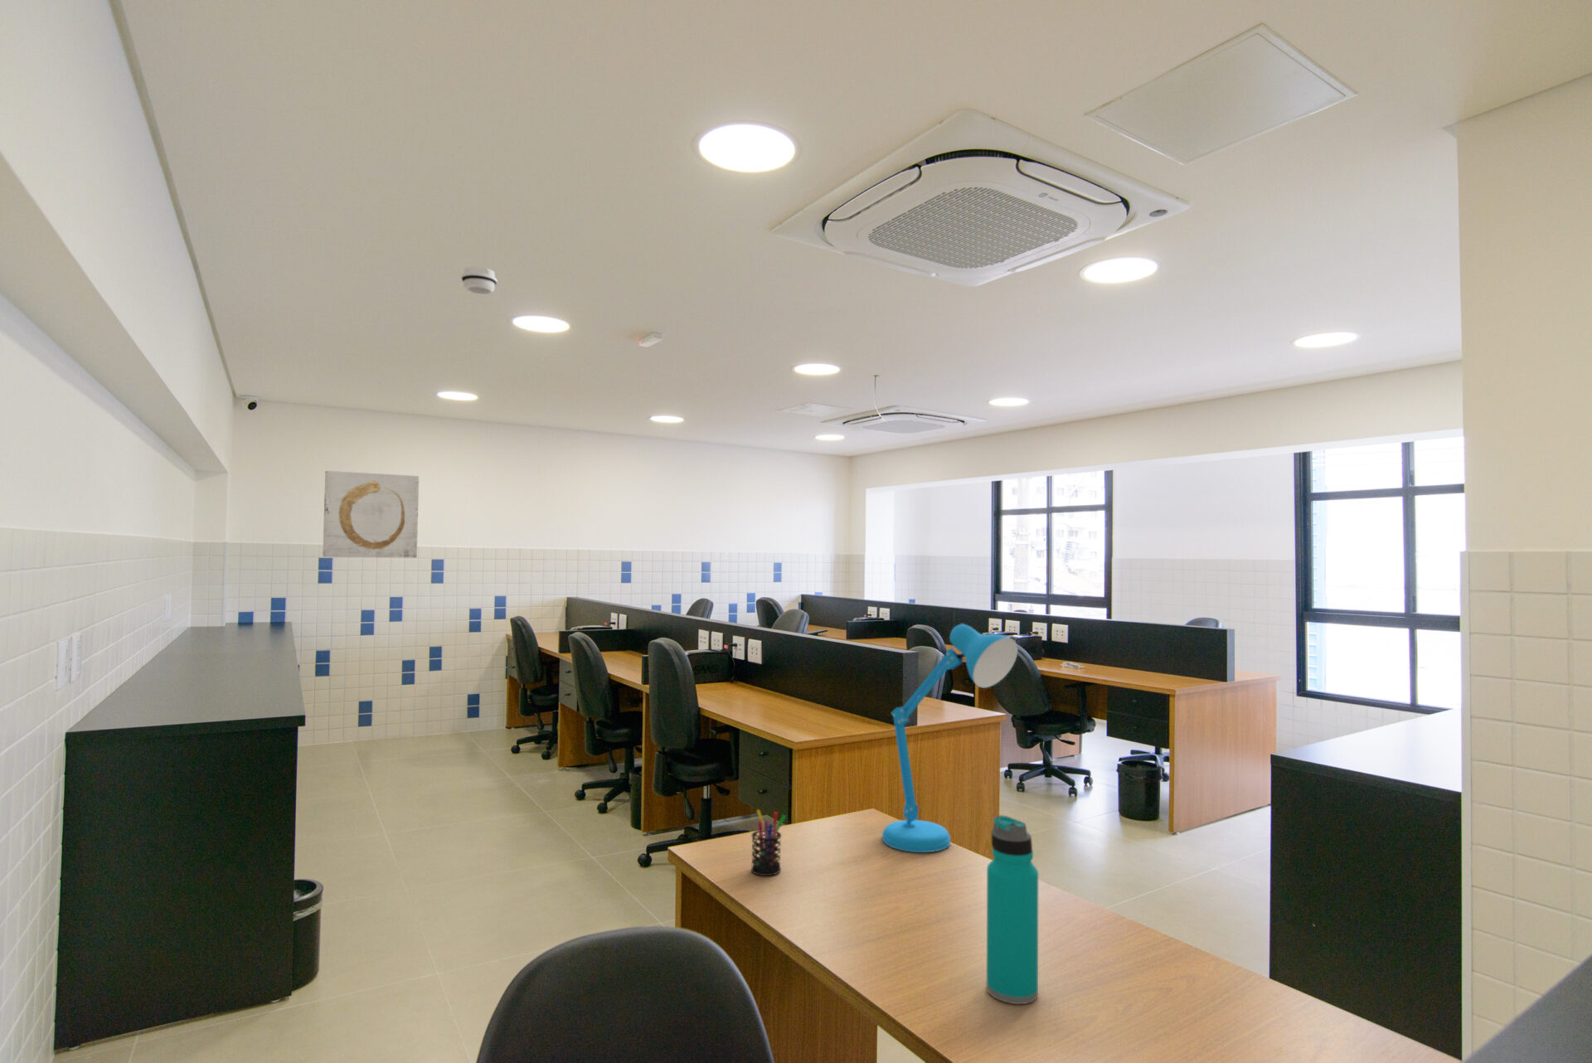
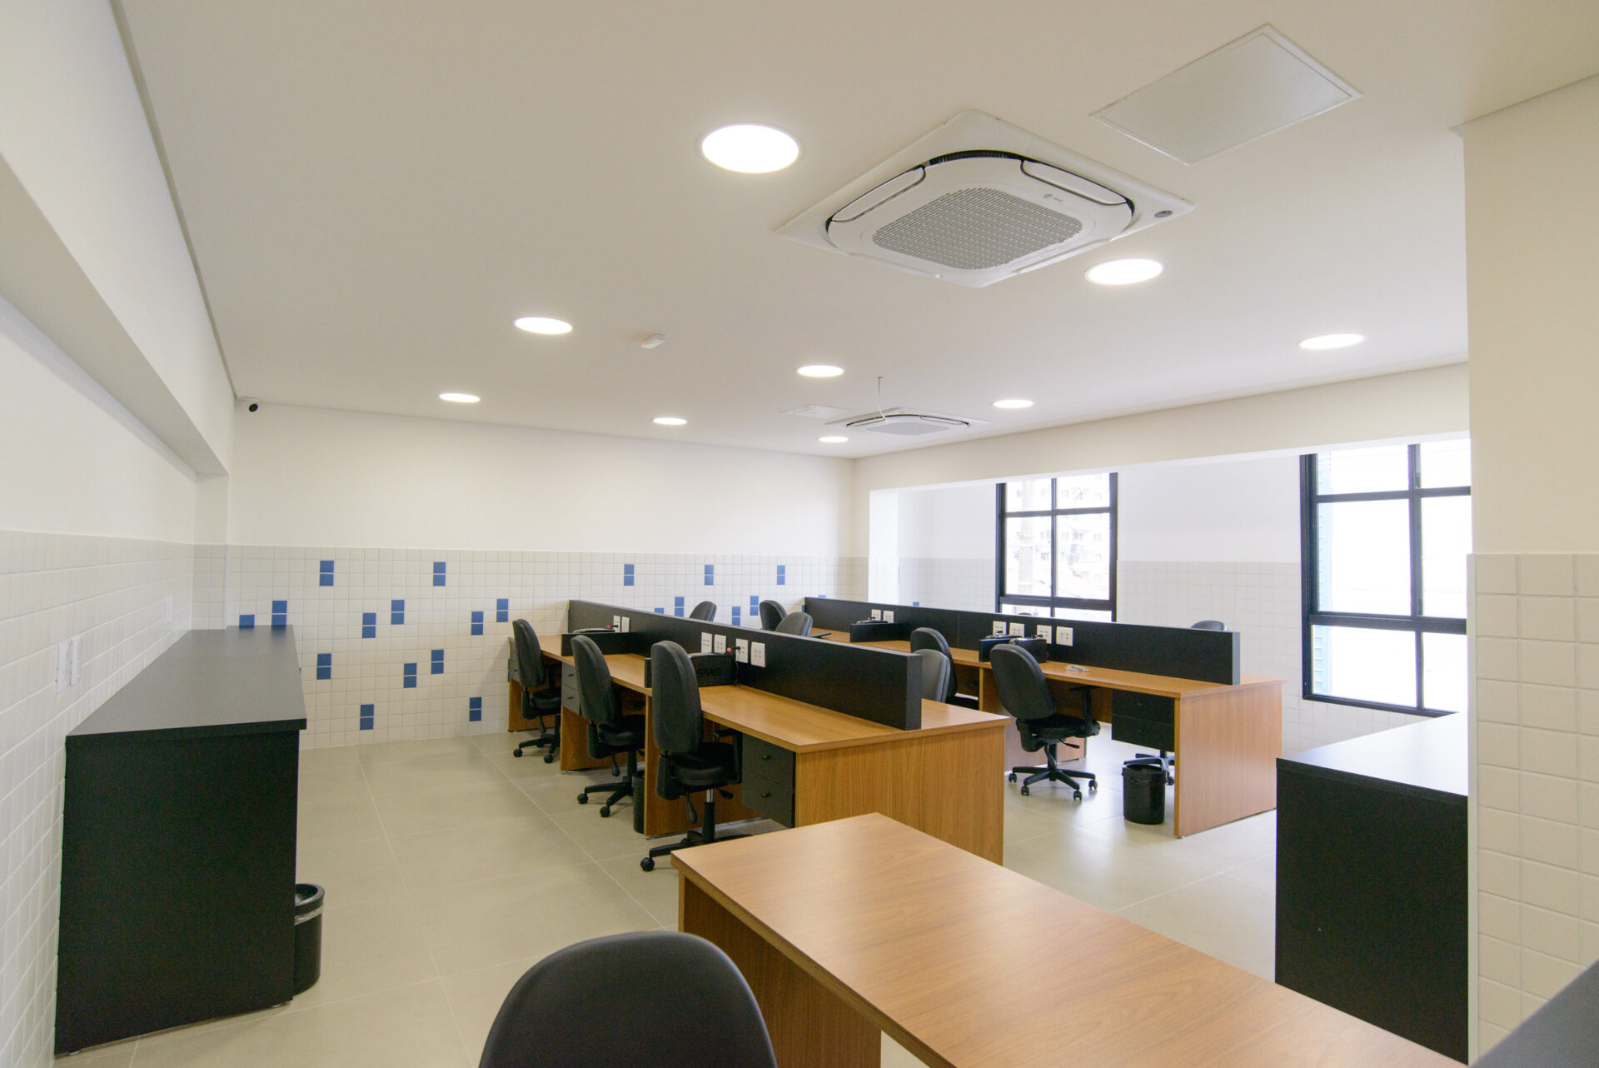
- water bottle (1012, 905)
- wall art (371, 515)
- smoke detector (479, 280)
- desk lamp (906, 739)
- pen holder (770, 839)
